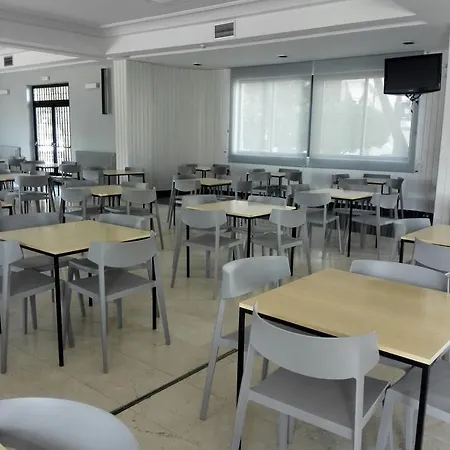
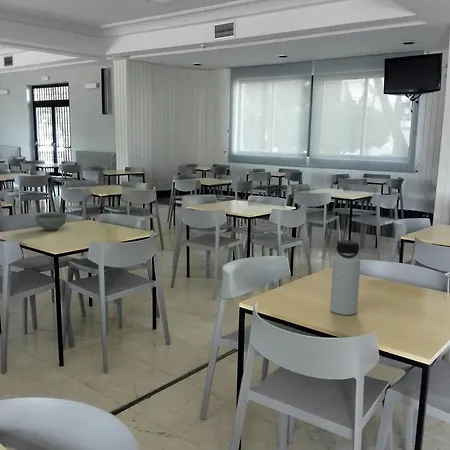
+ bowl (51, 222)
+ water bottle (345, 276)
